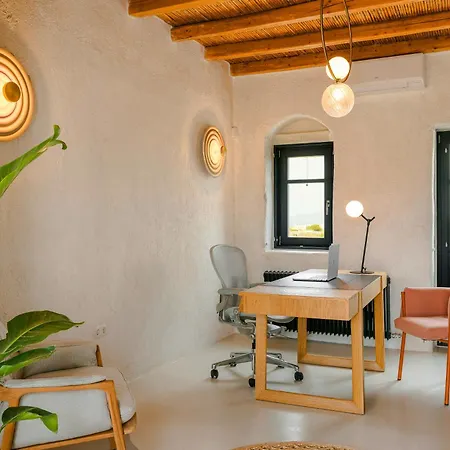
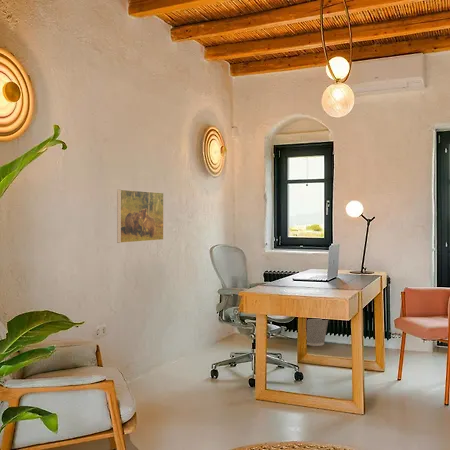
+ wastebasket (314, 329)
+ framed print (141, 216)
